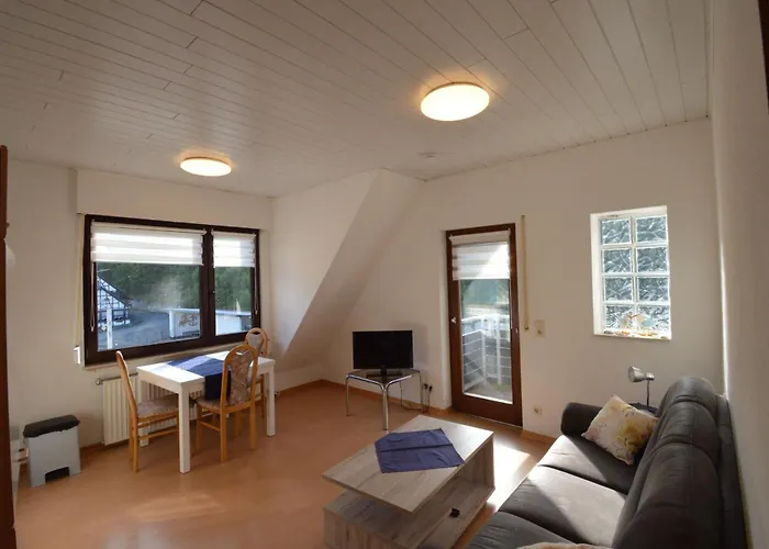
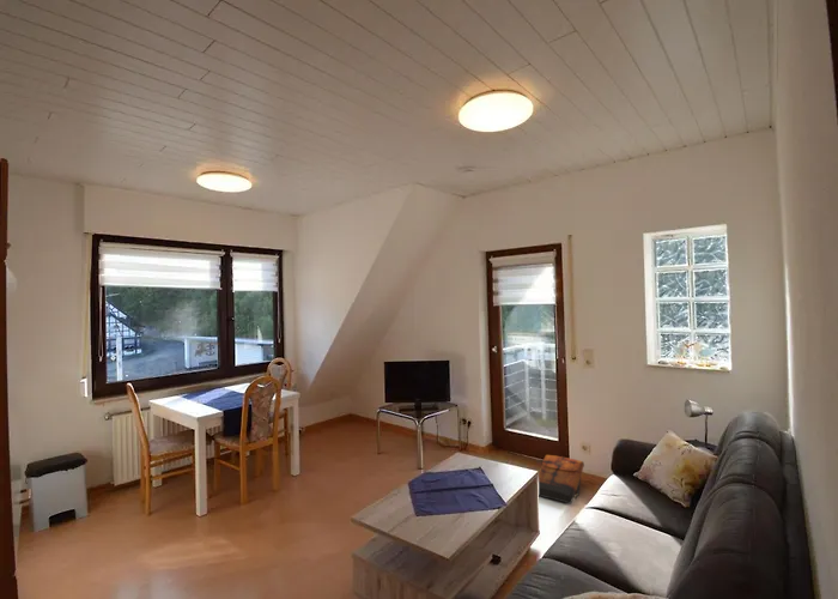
+ backpack (561, 474)
